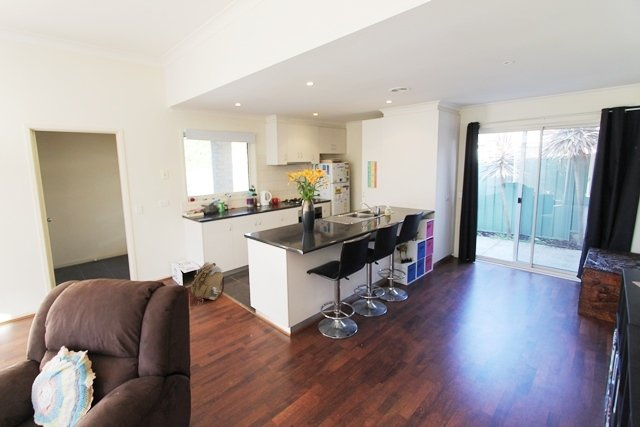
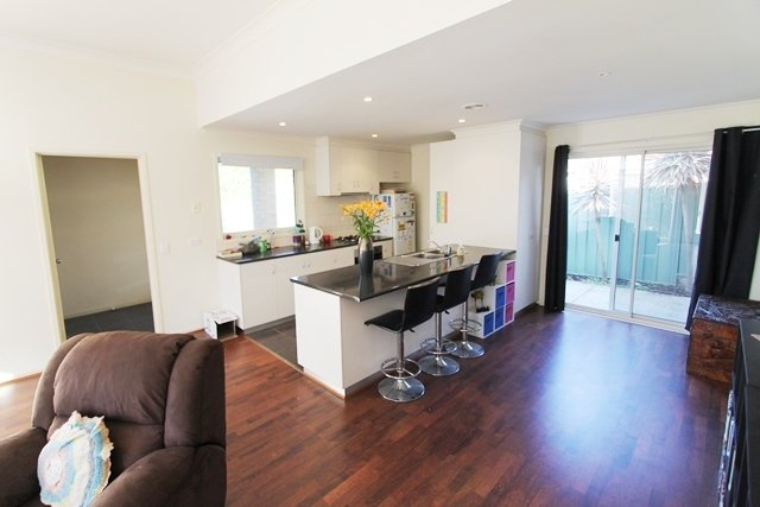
- backpack (206, 281)
